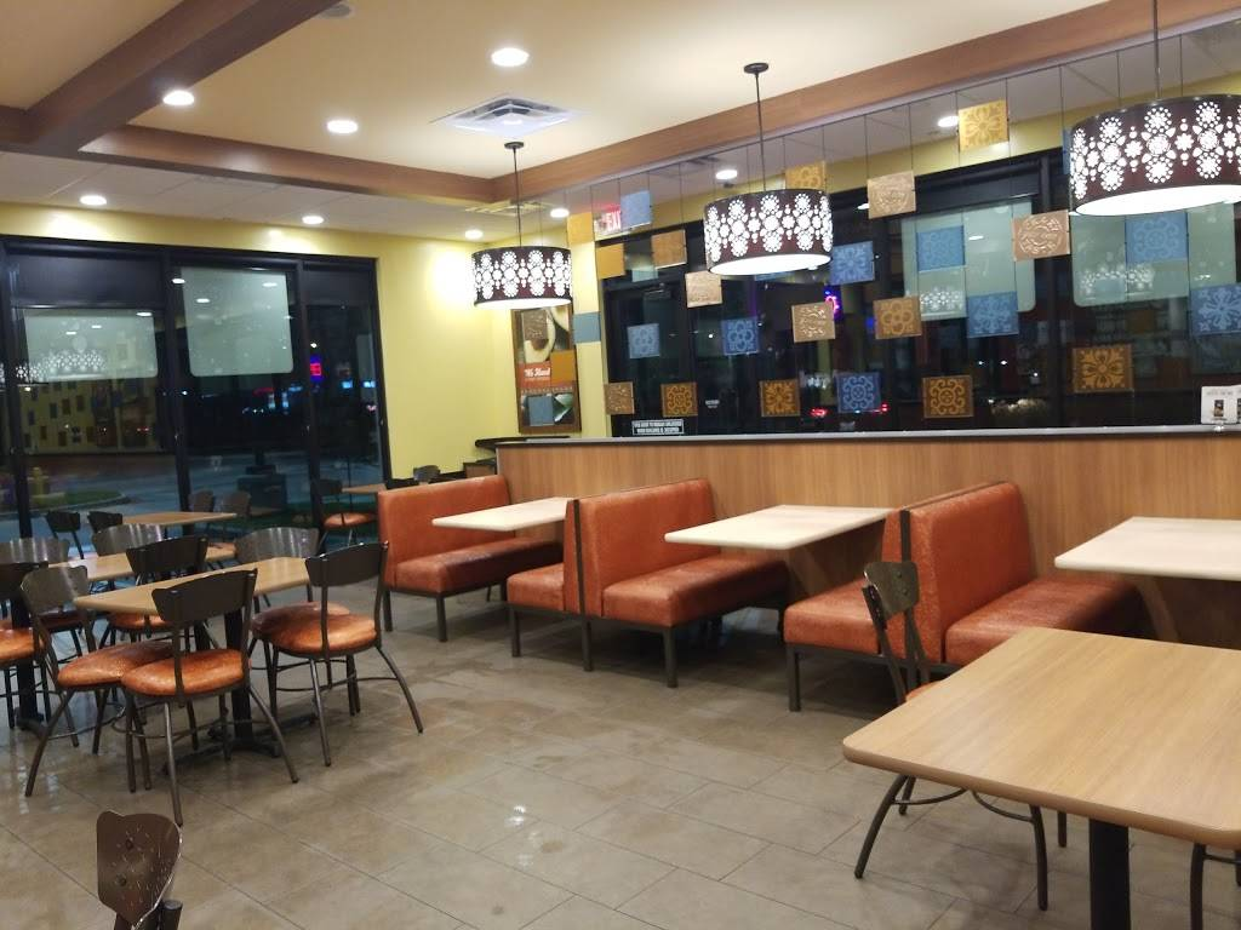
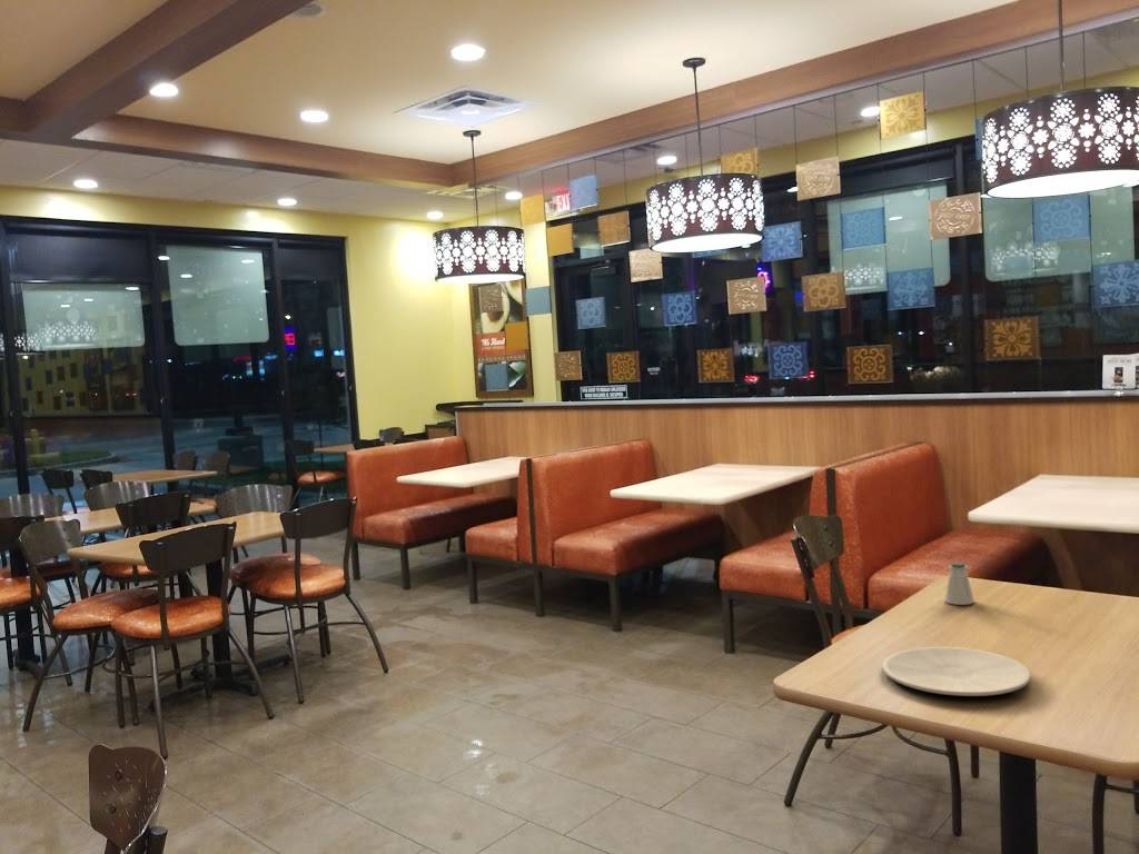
+ saltshaker (958, 582)
+ plate (954, 672)
